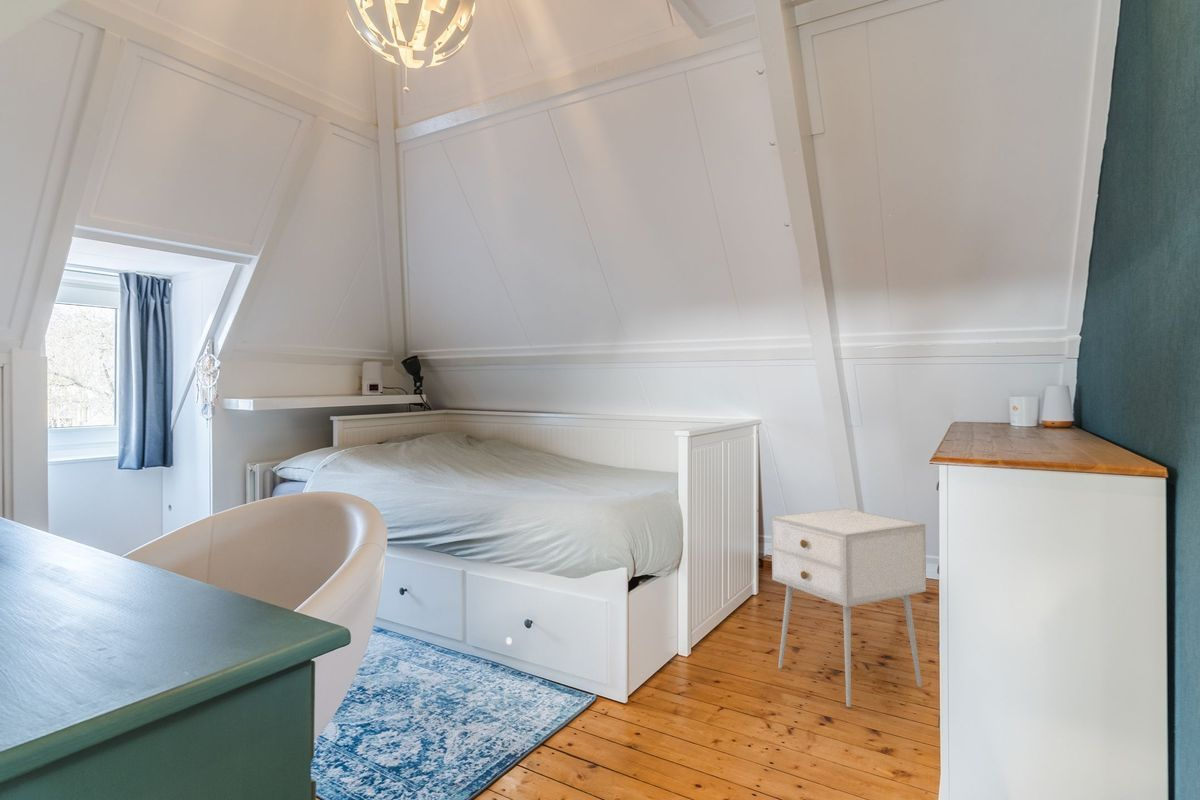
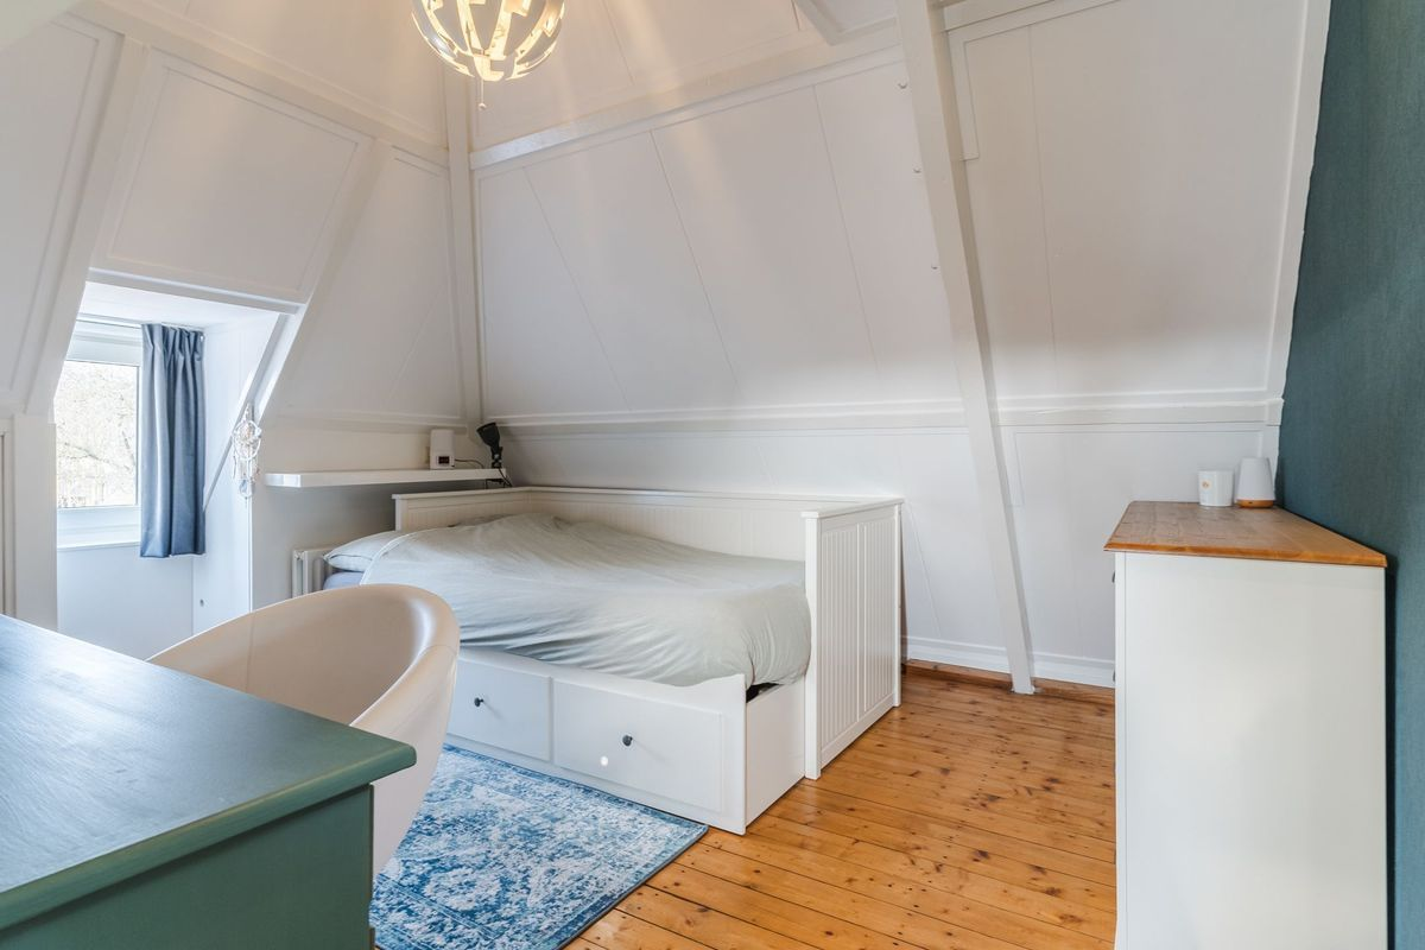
- nightstand (844, 599)
